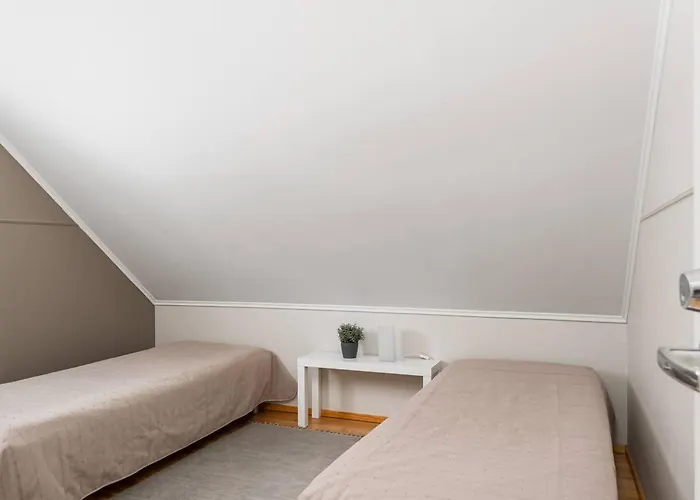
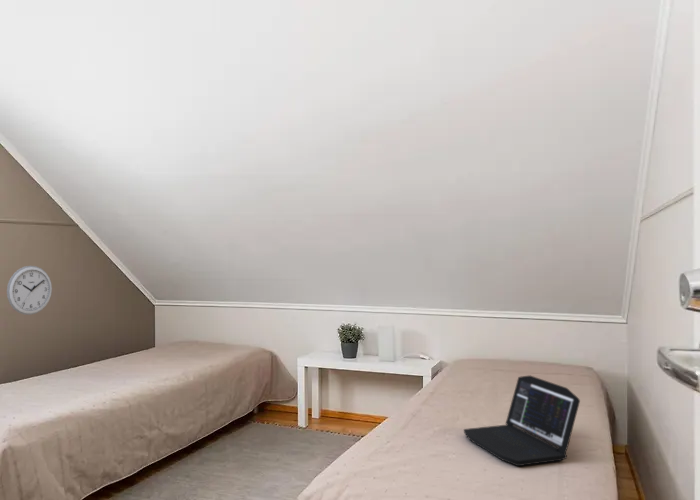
+ wall clock (31, 290)
+ laptop (516, 415)
